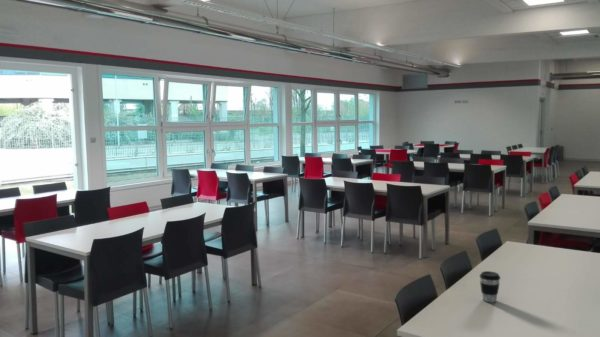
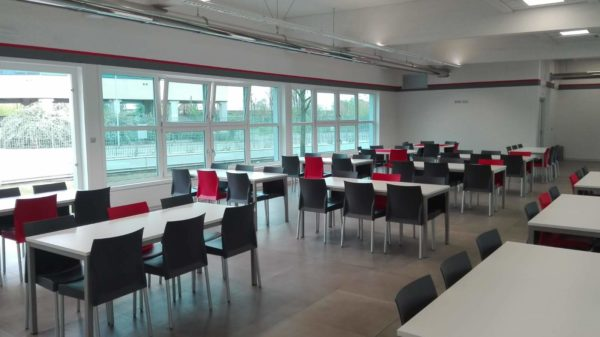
- coffee cup (489, 286)
